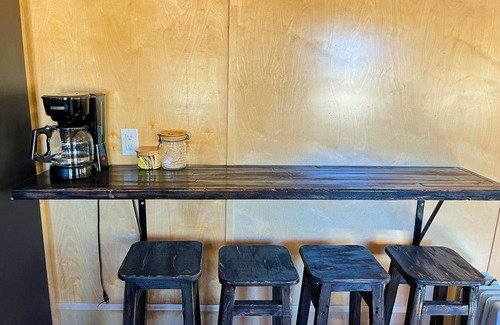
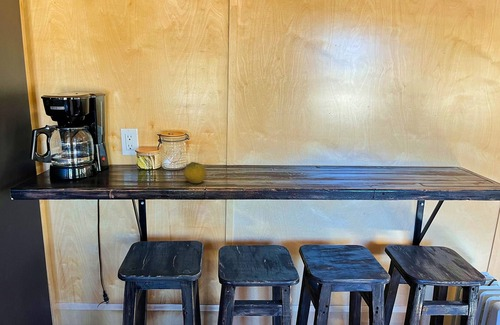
+ fruit (195, 172)
